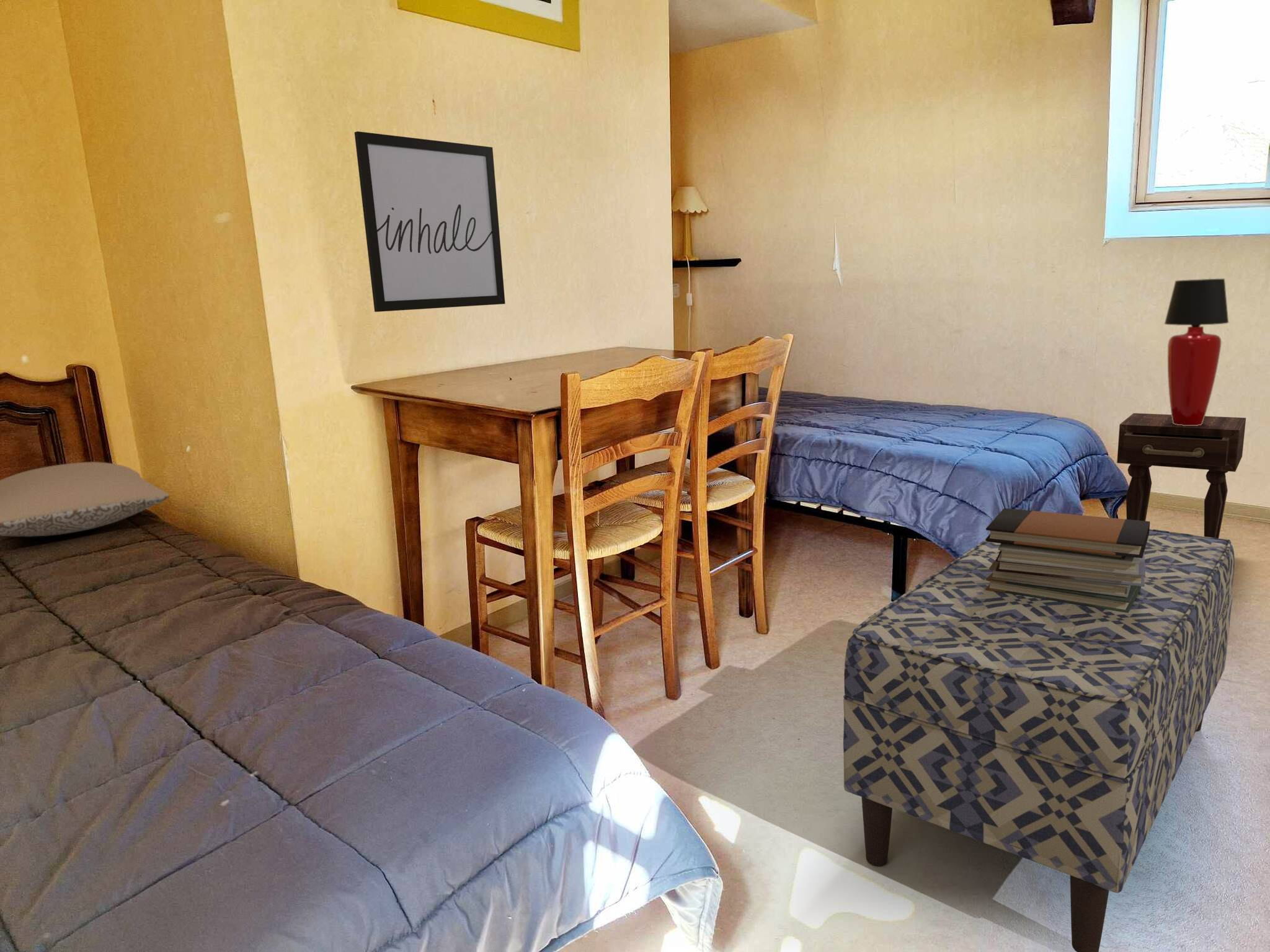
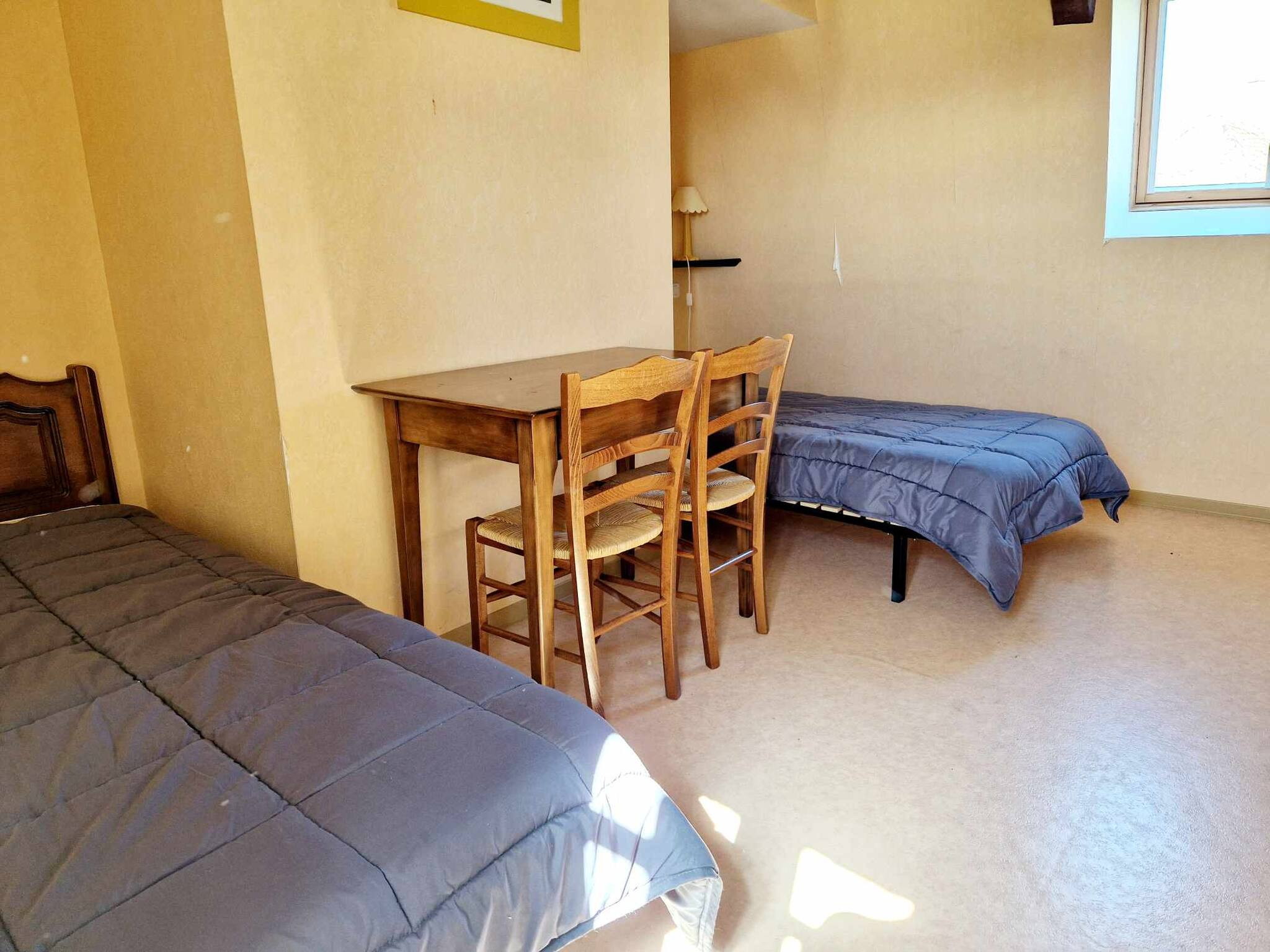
- table lamp (1193, 352)
- pillow (66, 499)
- book stack (1067, 557)
- nightstand (1151, 486)
- wall art (436, 225)
- bench (1056, 685)
